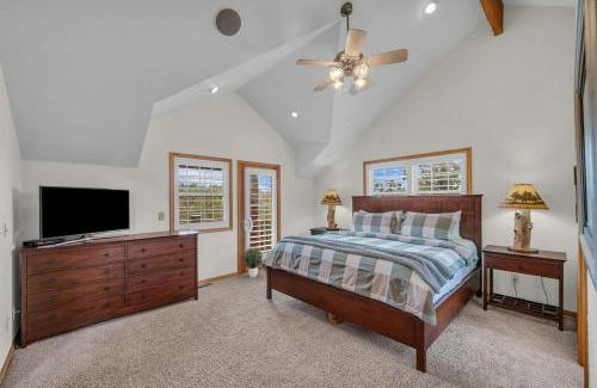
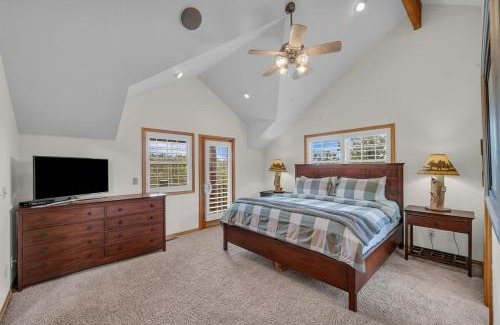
- potted plant (253, 261)
